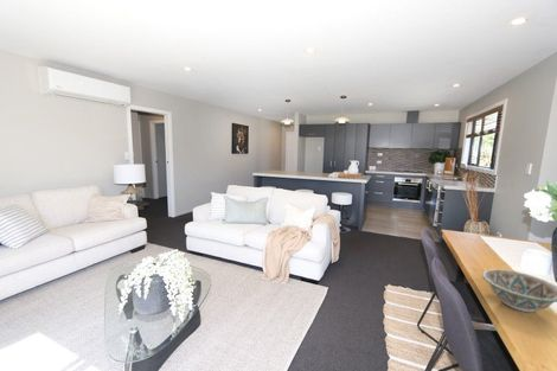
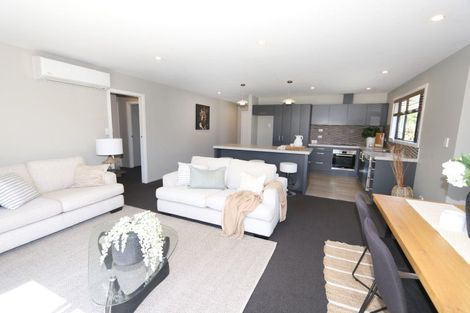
- decorative bowl (519, 293)
